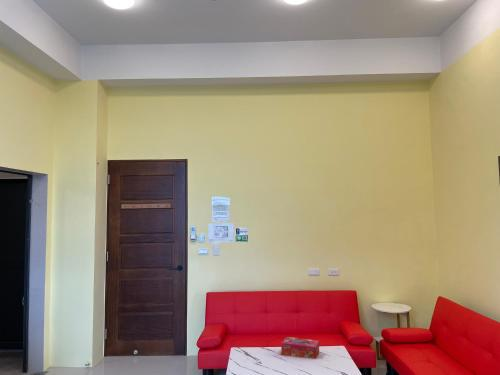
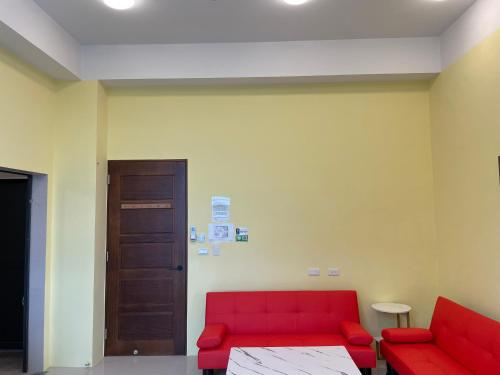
- tissue box (300, 347)
